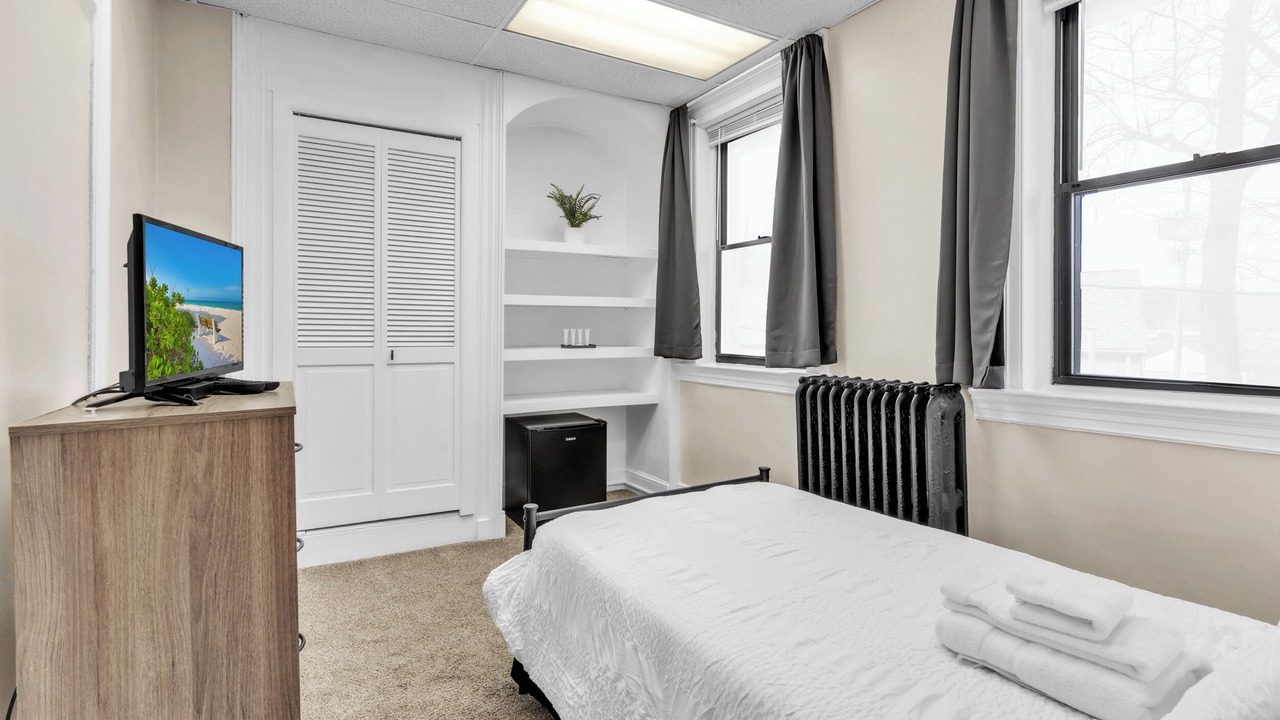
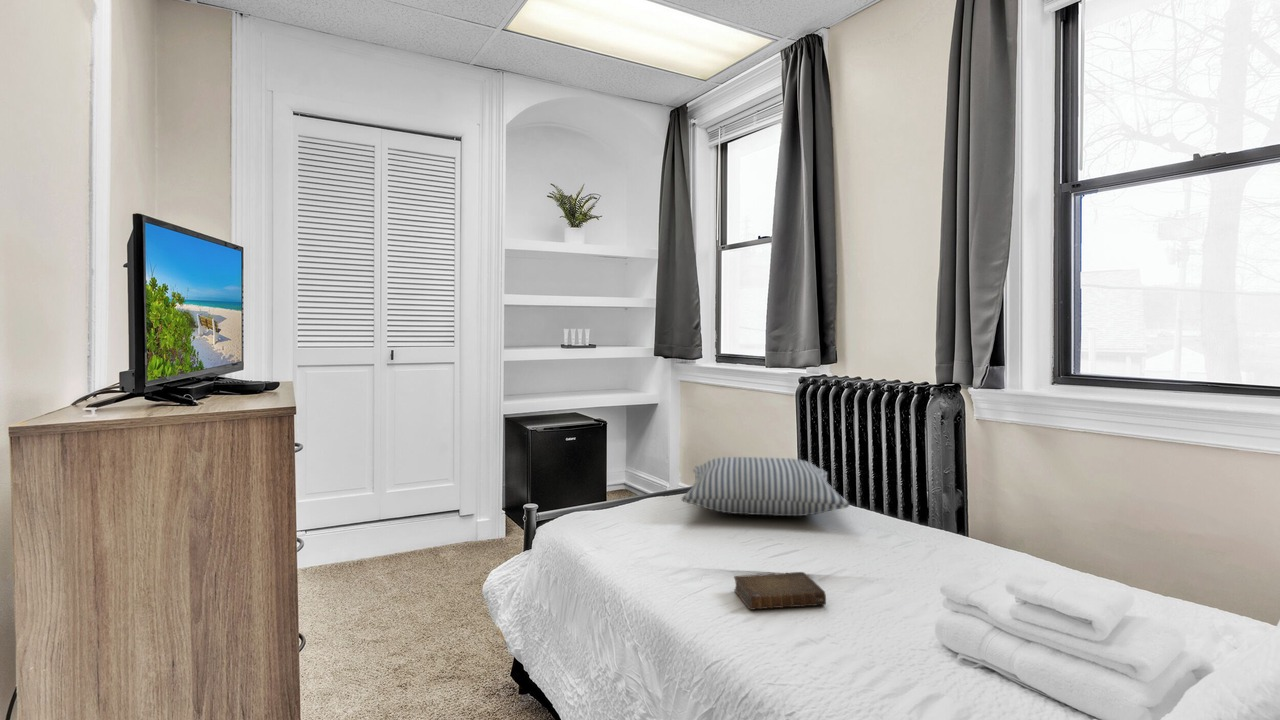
+ pillow (761, 484)
+ book (778, 590)
